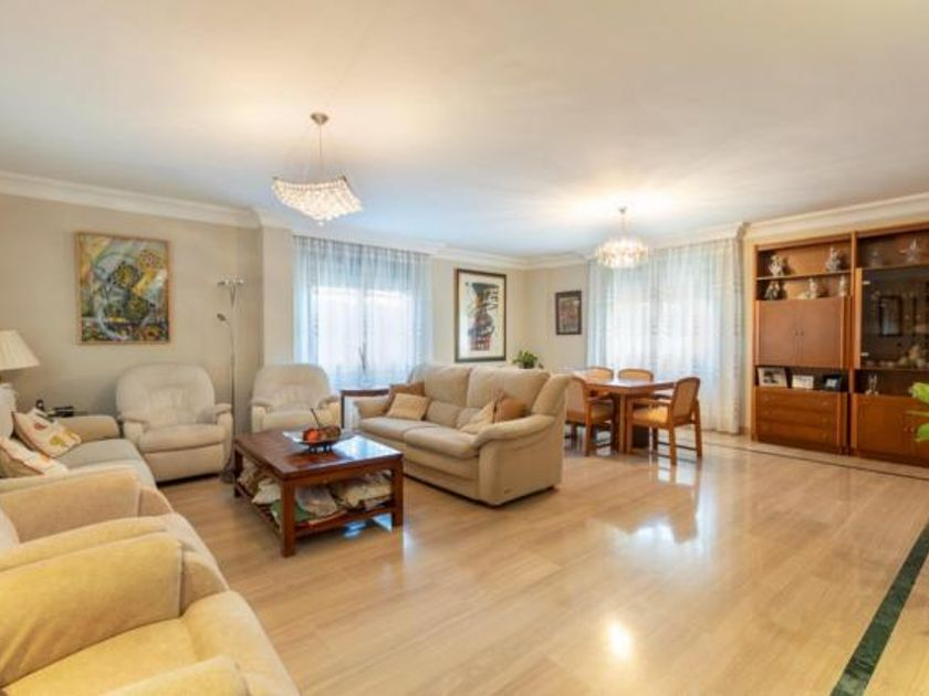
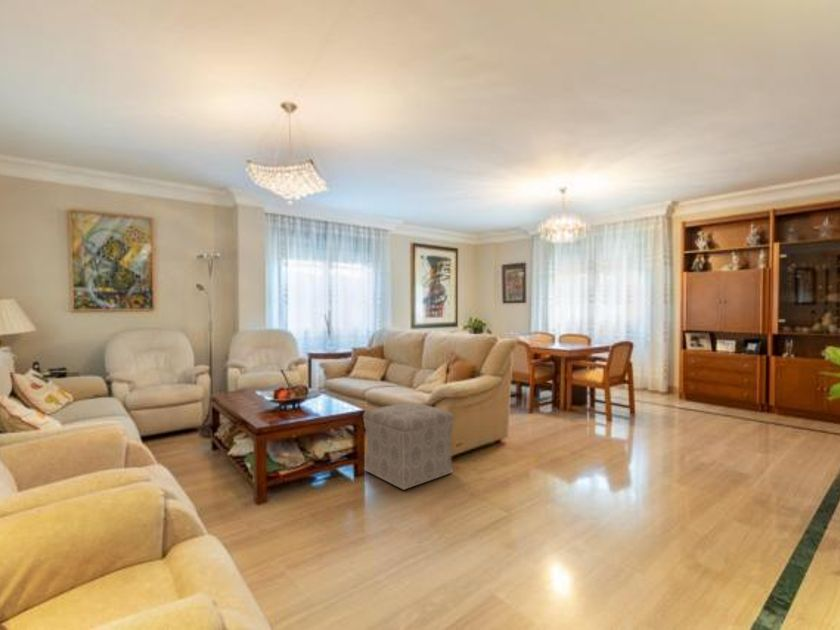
+ ottoman (408, 440)
